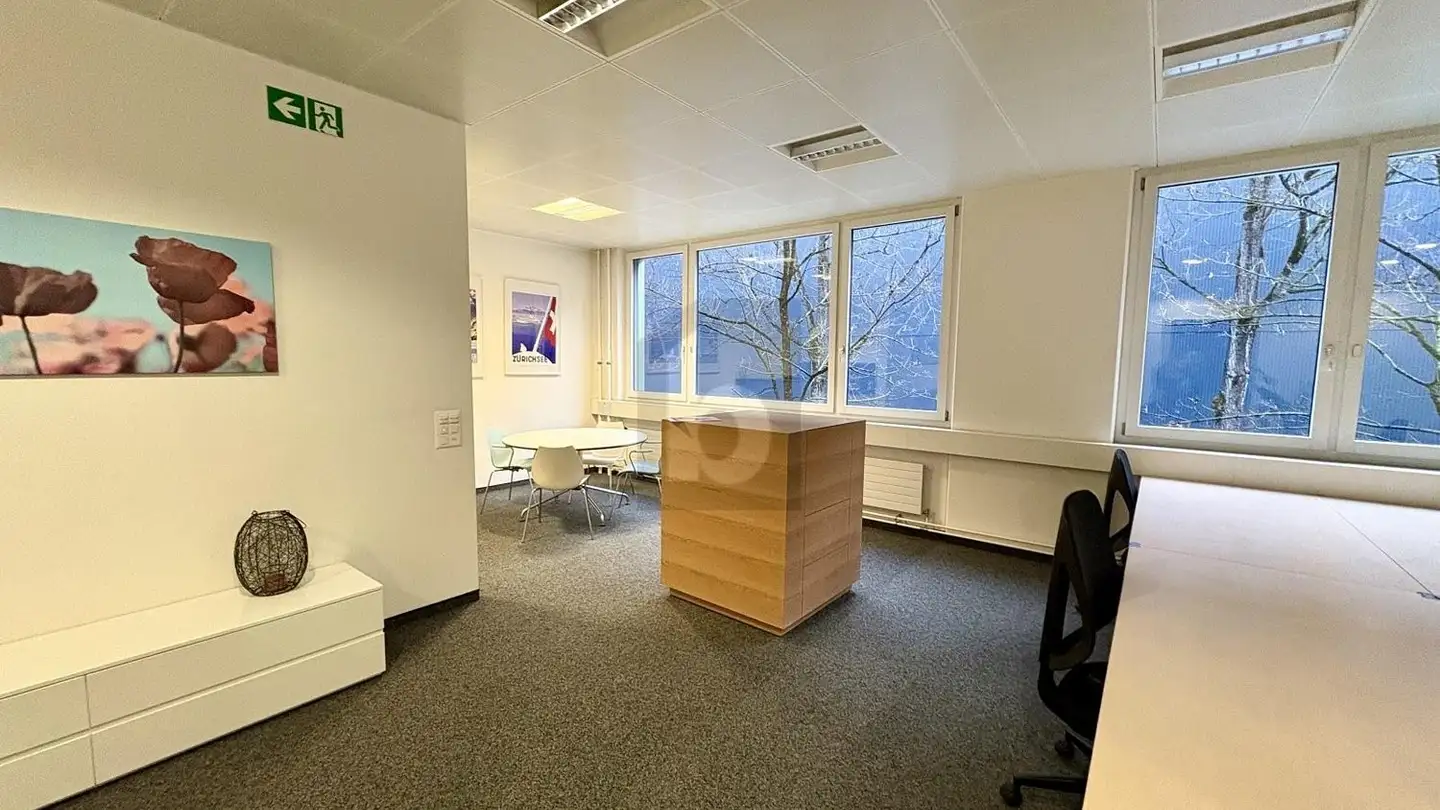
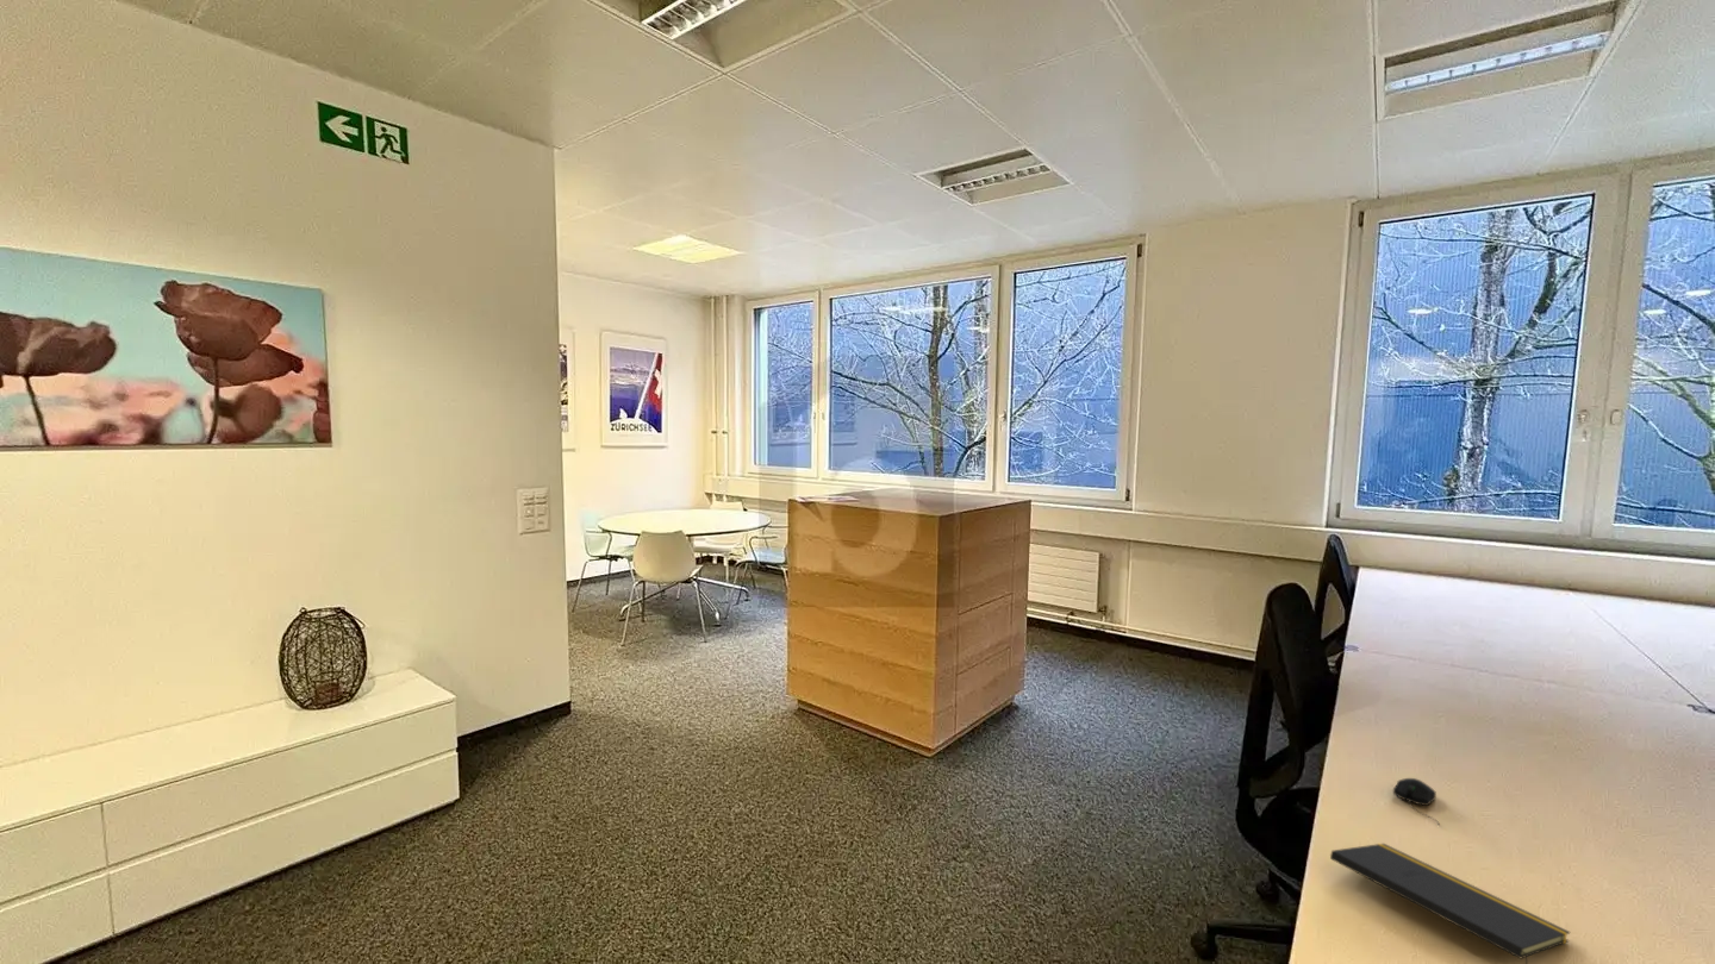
+ computer mouse (1420, 795)
+ notepad (1442, 893)
